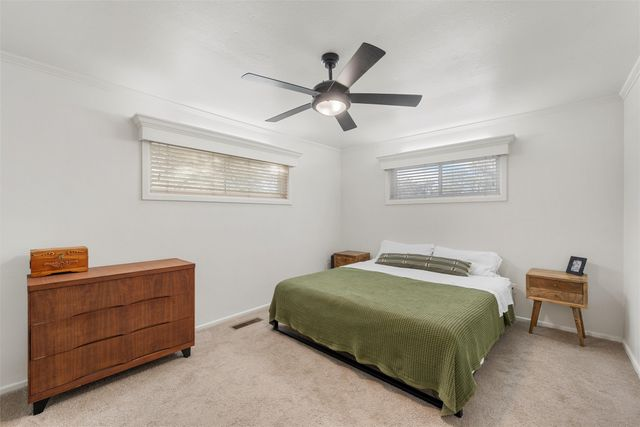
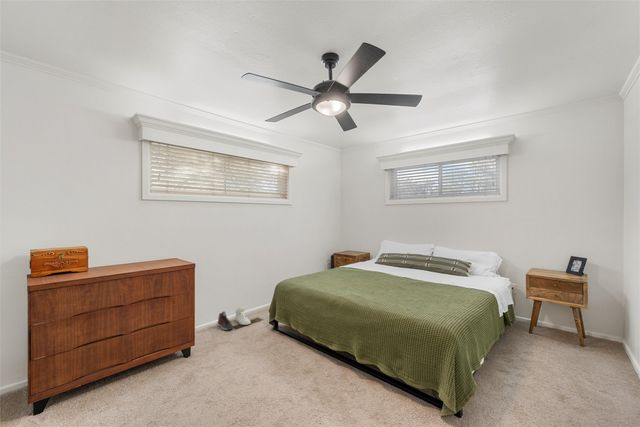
+ sneaker (242, 315)
+ sneaker (224, 319)
